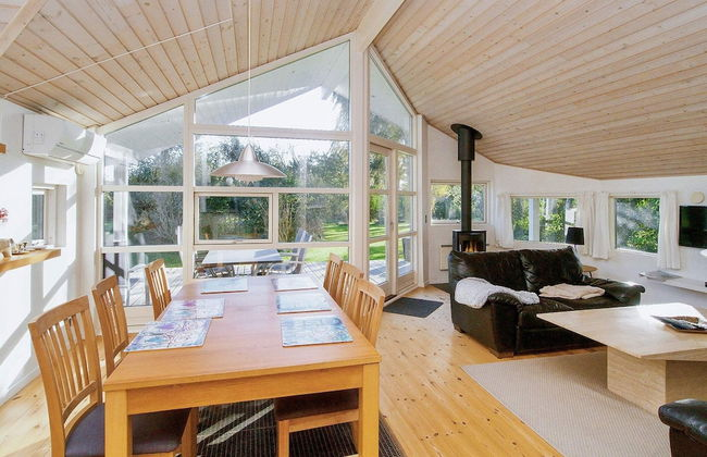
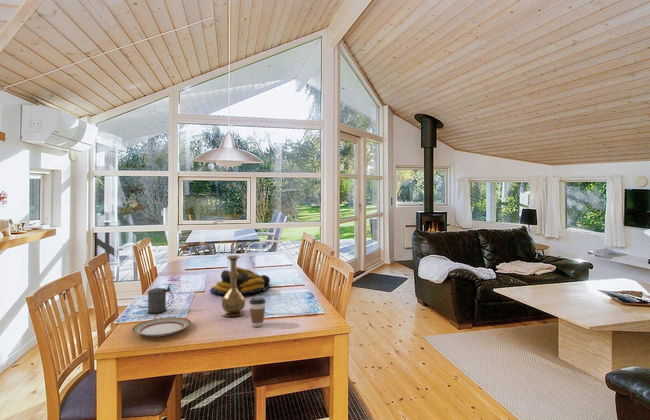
+ vase (233, 284)
+ plate (162, 327)
+ beer stein (160, 297)
+ coffee cup (257, 311)
+ fruit bowl (240, 278)
